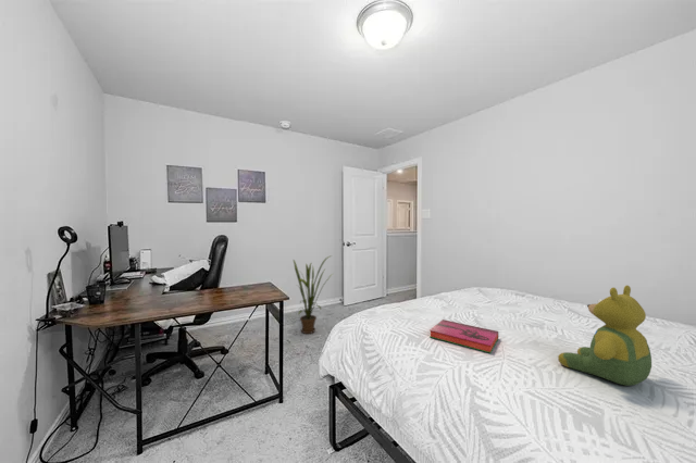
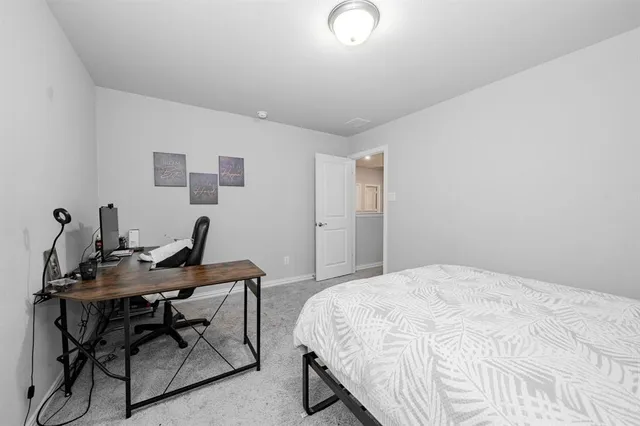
- teddy bear (602, 328)
- house plant (311, 292)
- hardback book (463, 334)
